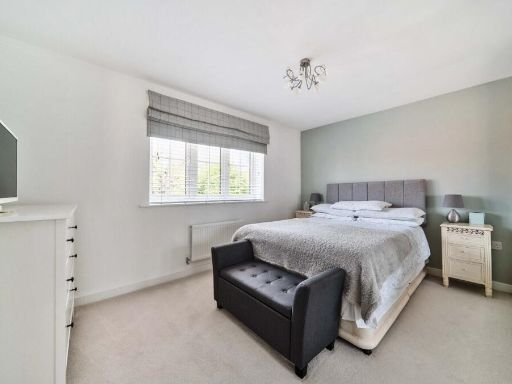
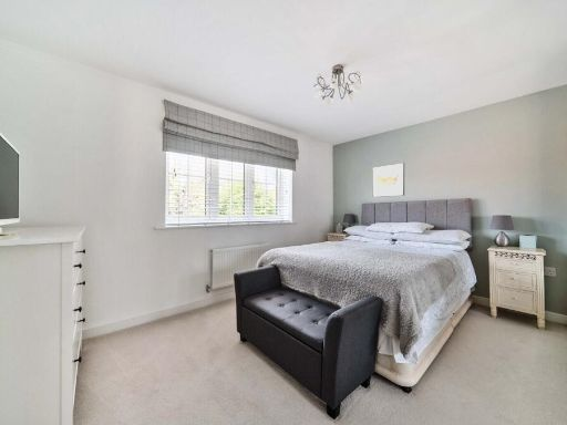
+ wall art (388, 180)
